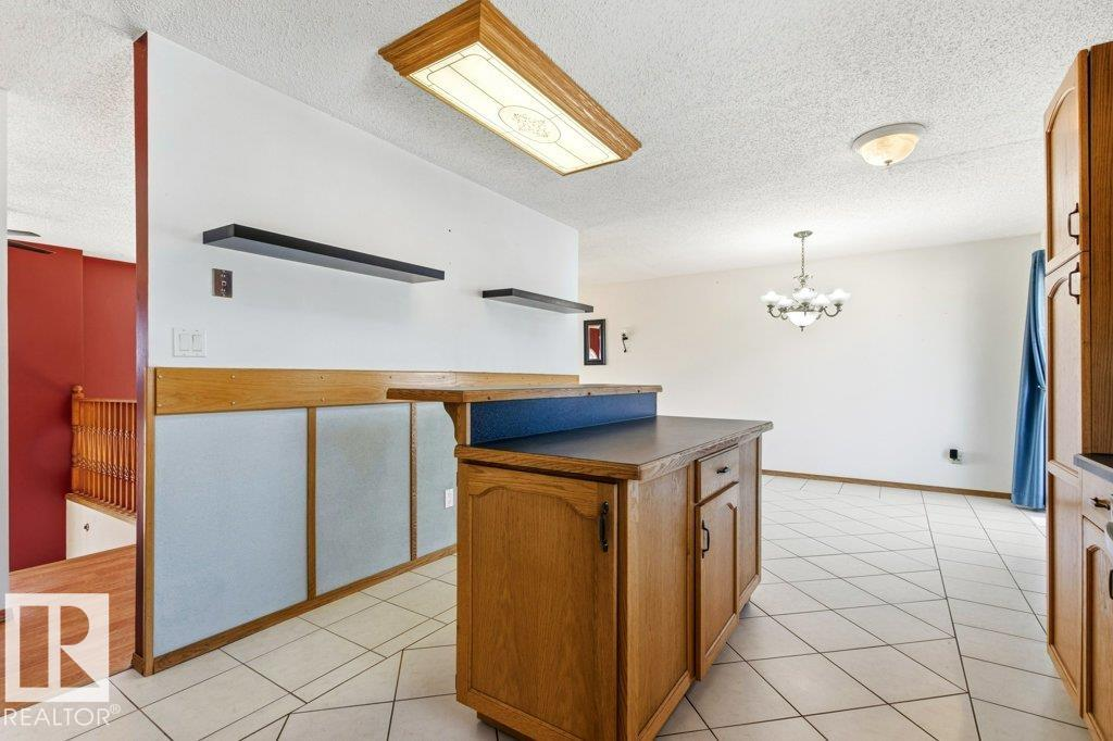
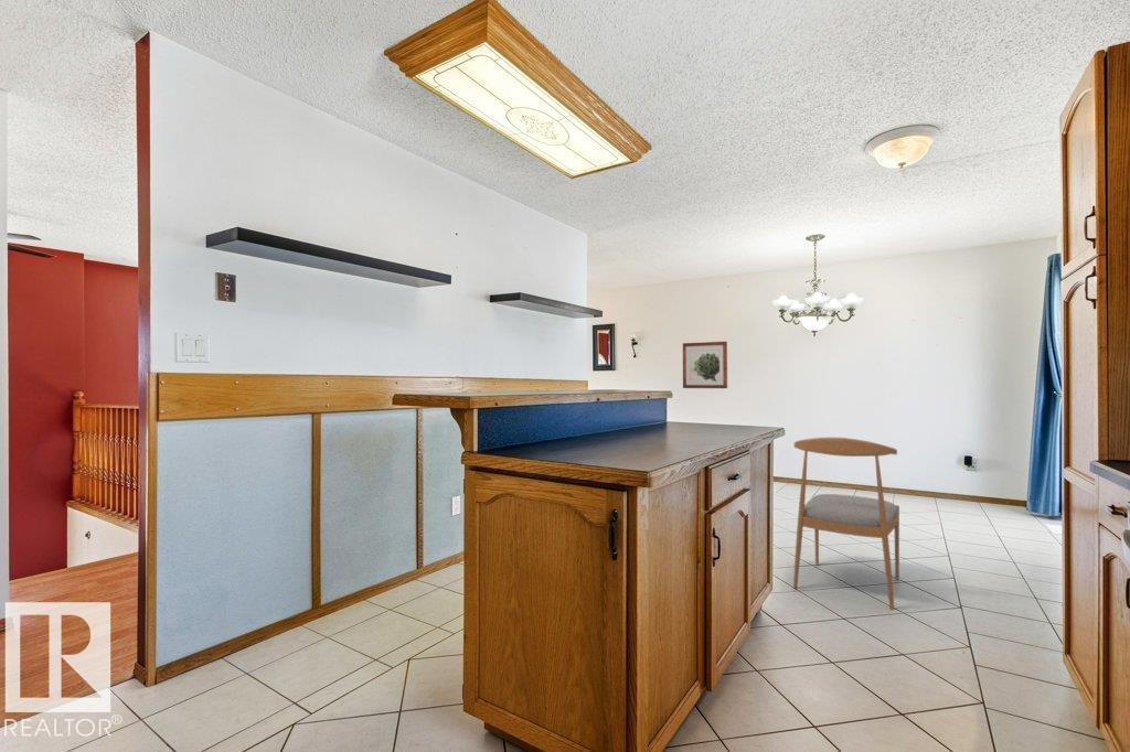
+ wall art (704, 365)
+ dining chair (848, 508)
